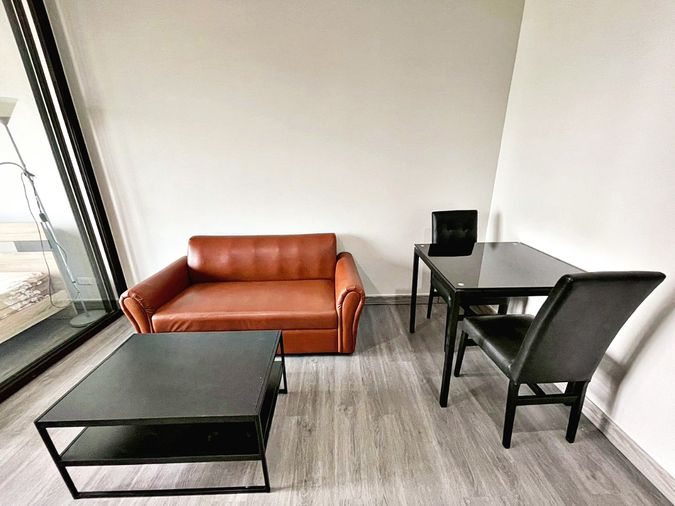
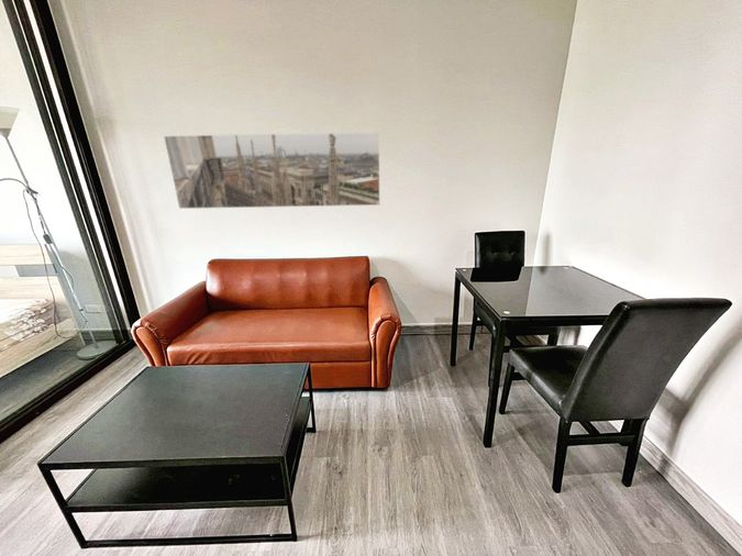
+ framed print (276, 171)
